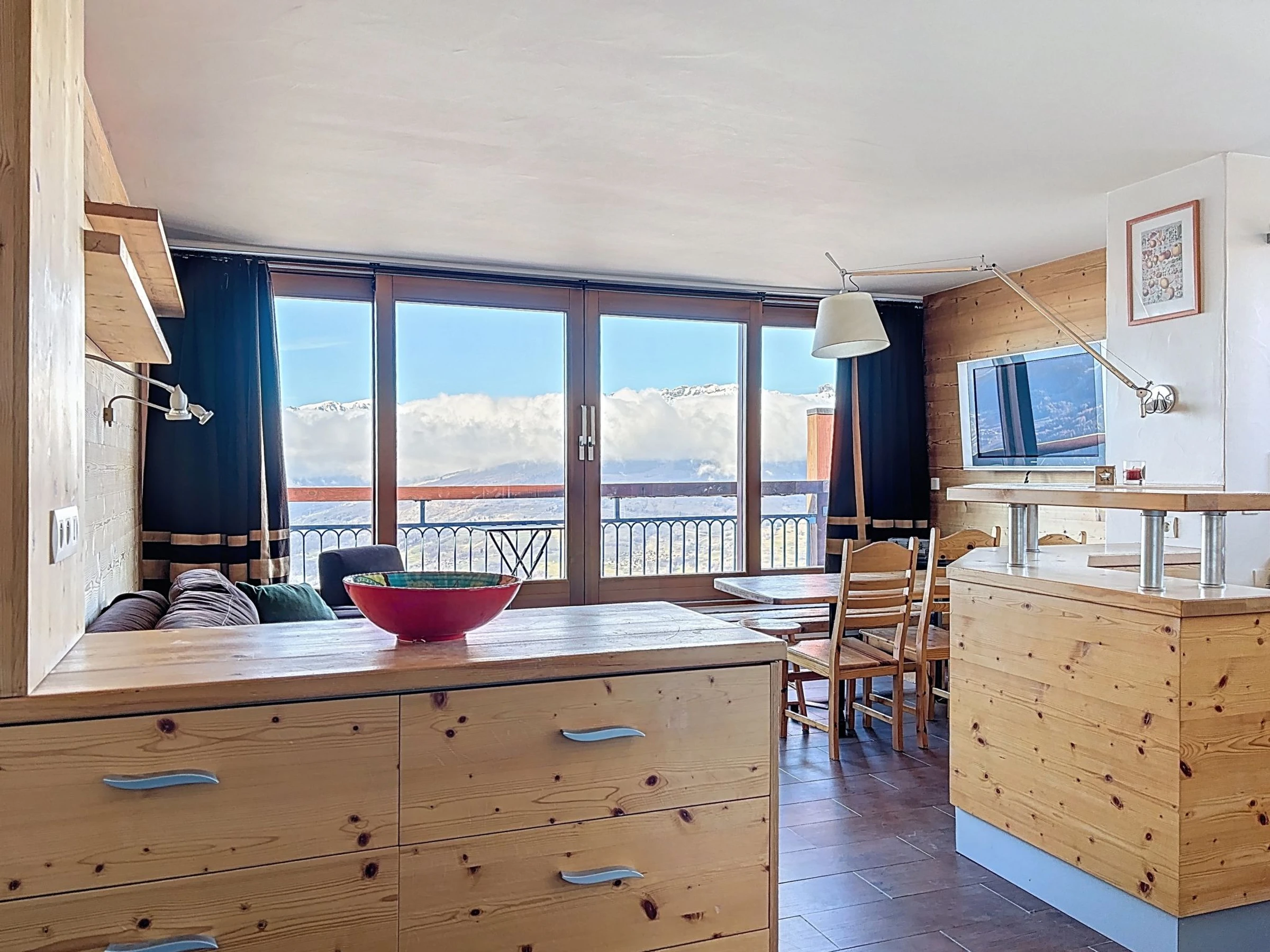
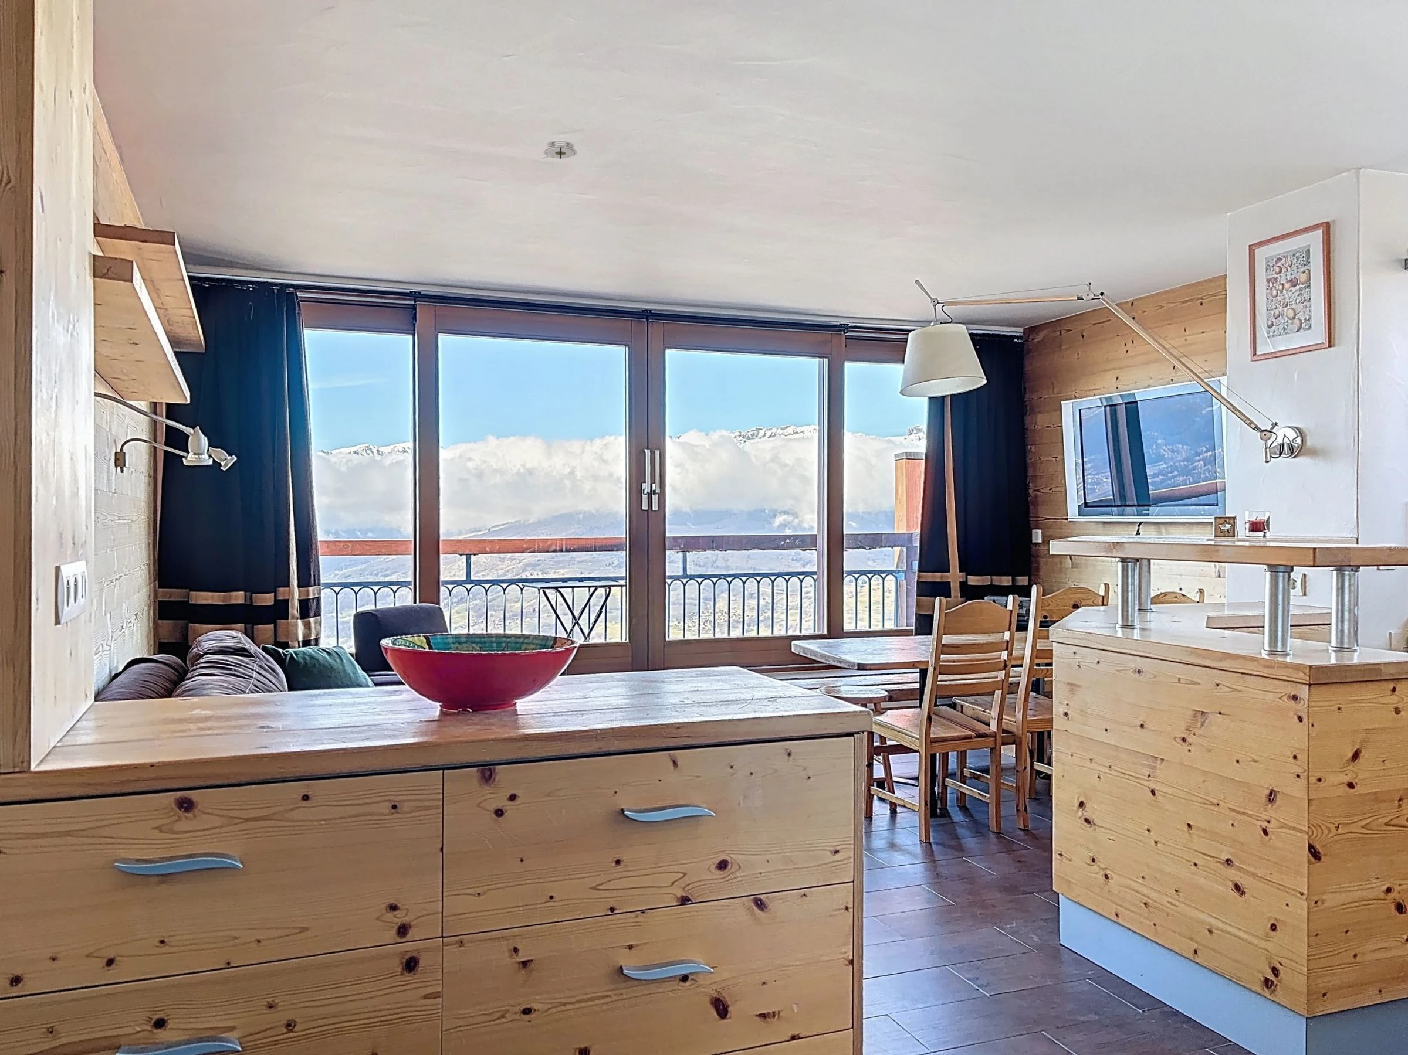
+ smoke detector (559, 150)
